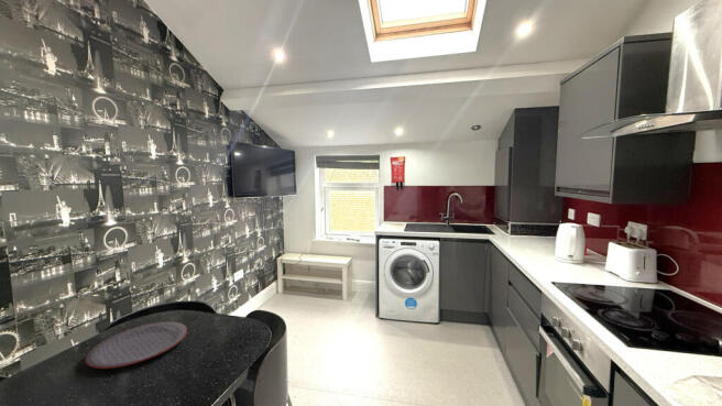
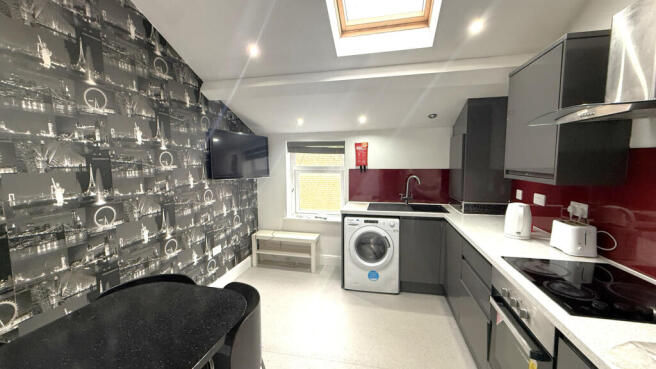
- plate (141, 343)
